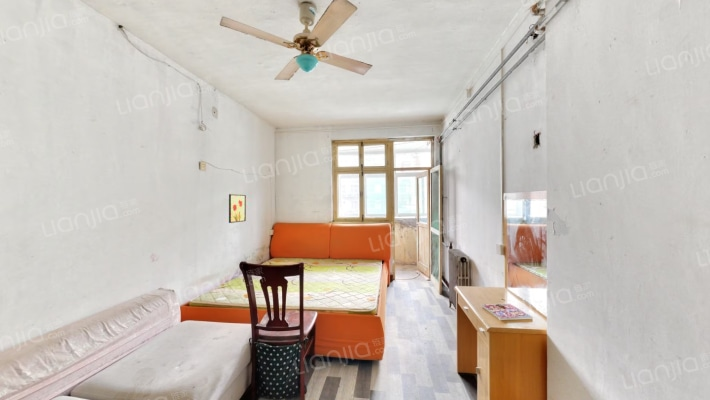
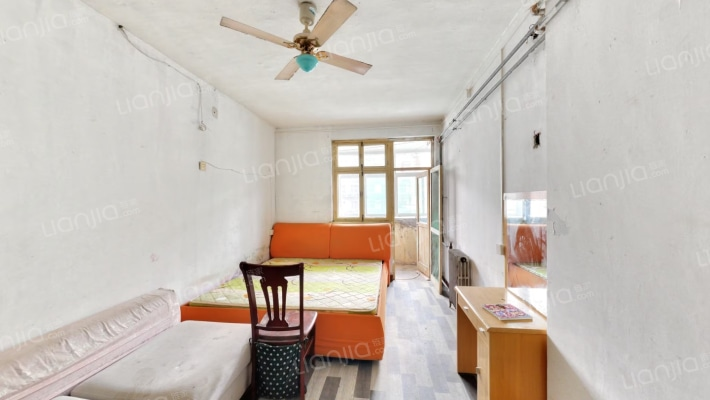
- wall art (237, 208)
